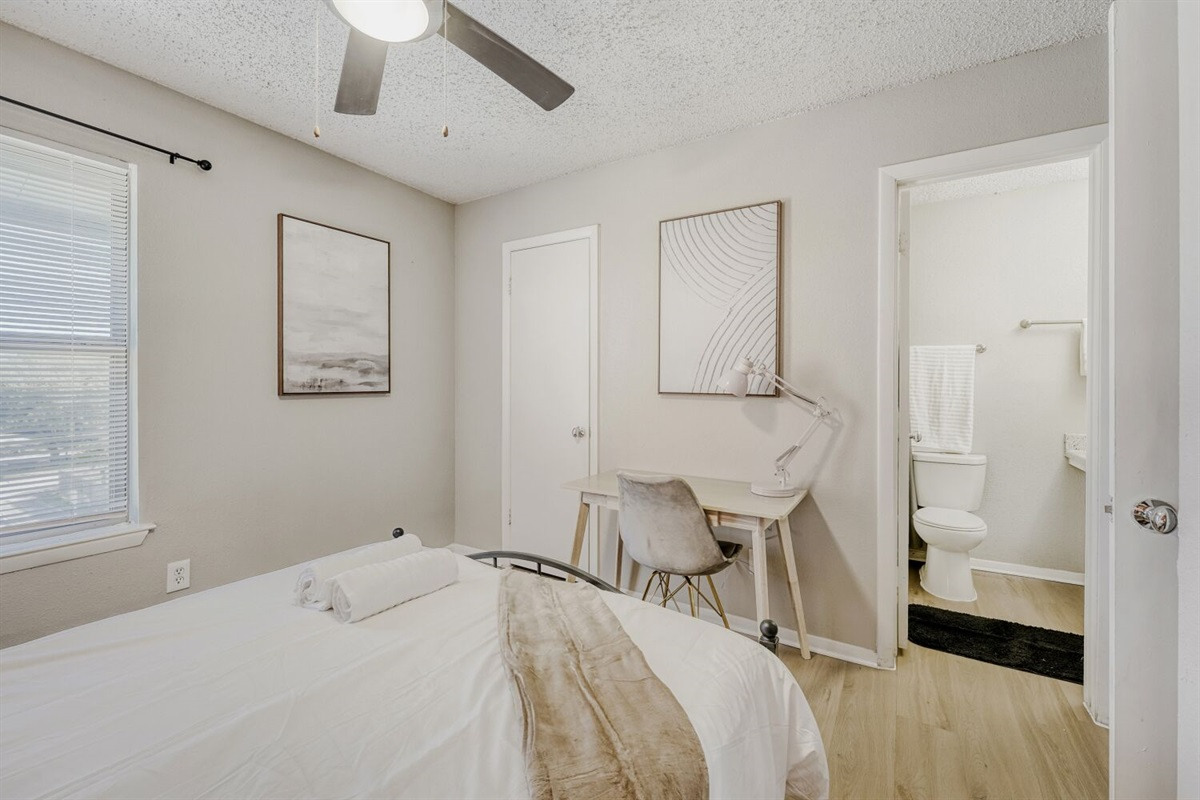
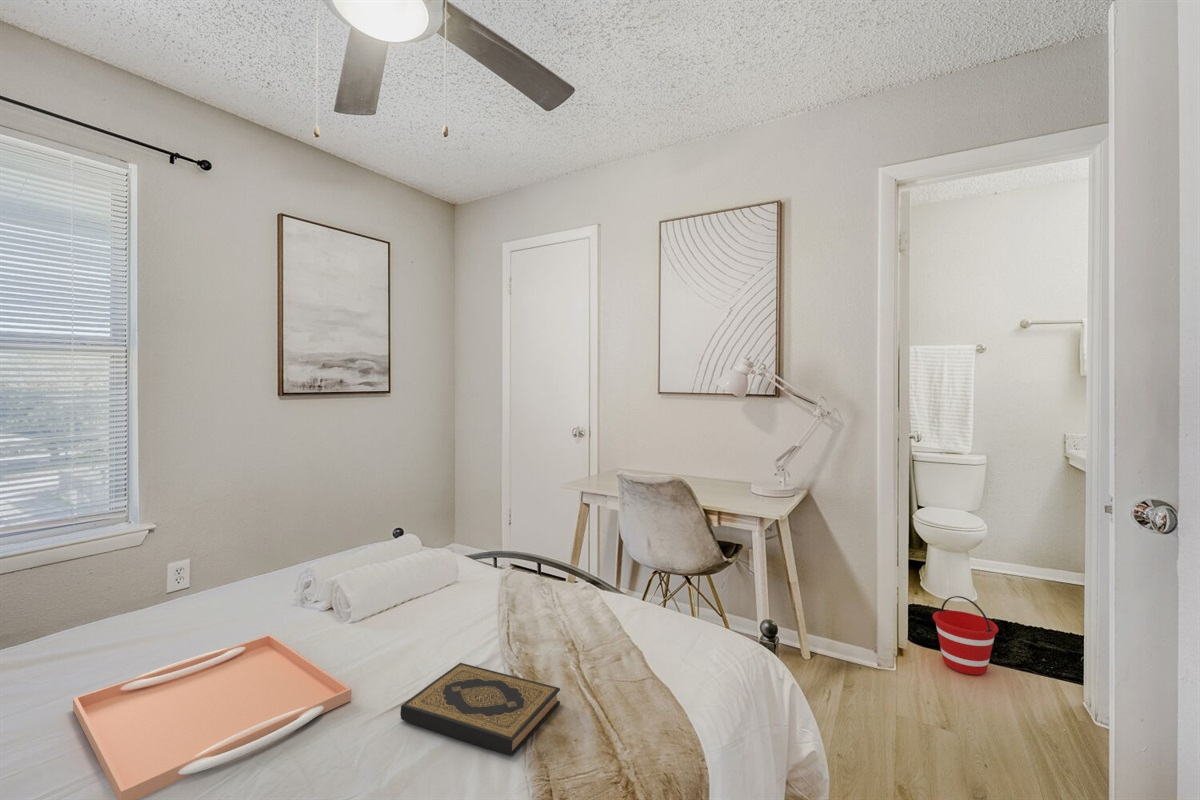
+ bucket (964, 632)
+ serving tray (214, 699)
+ hardback book (482, 704)
